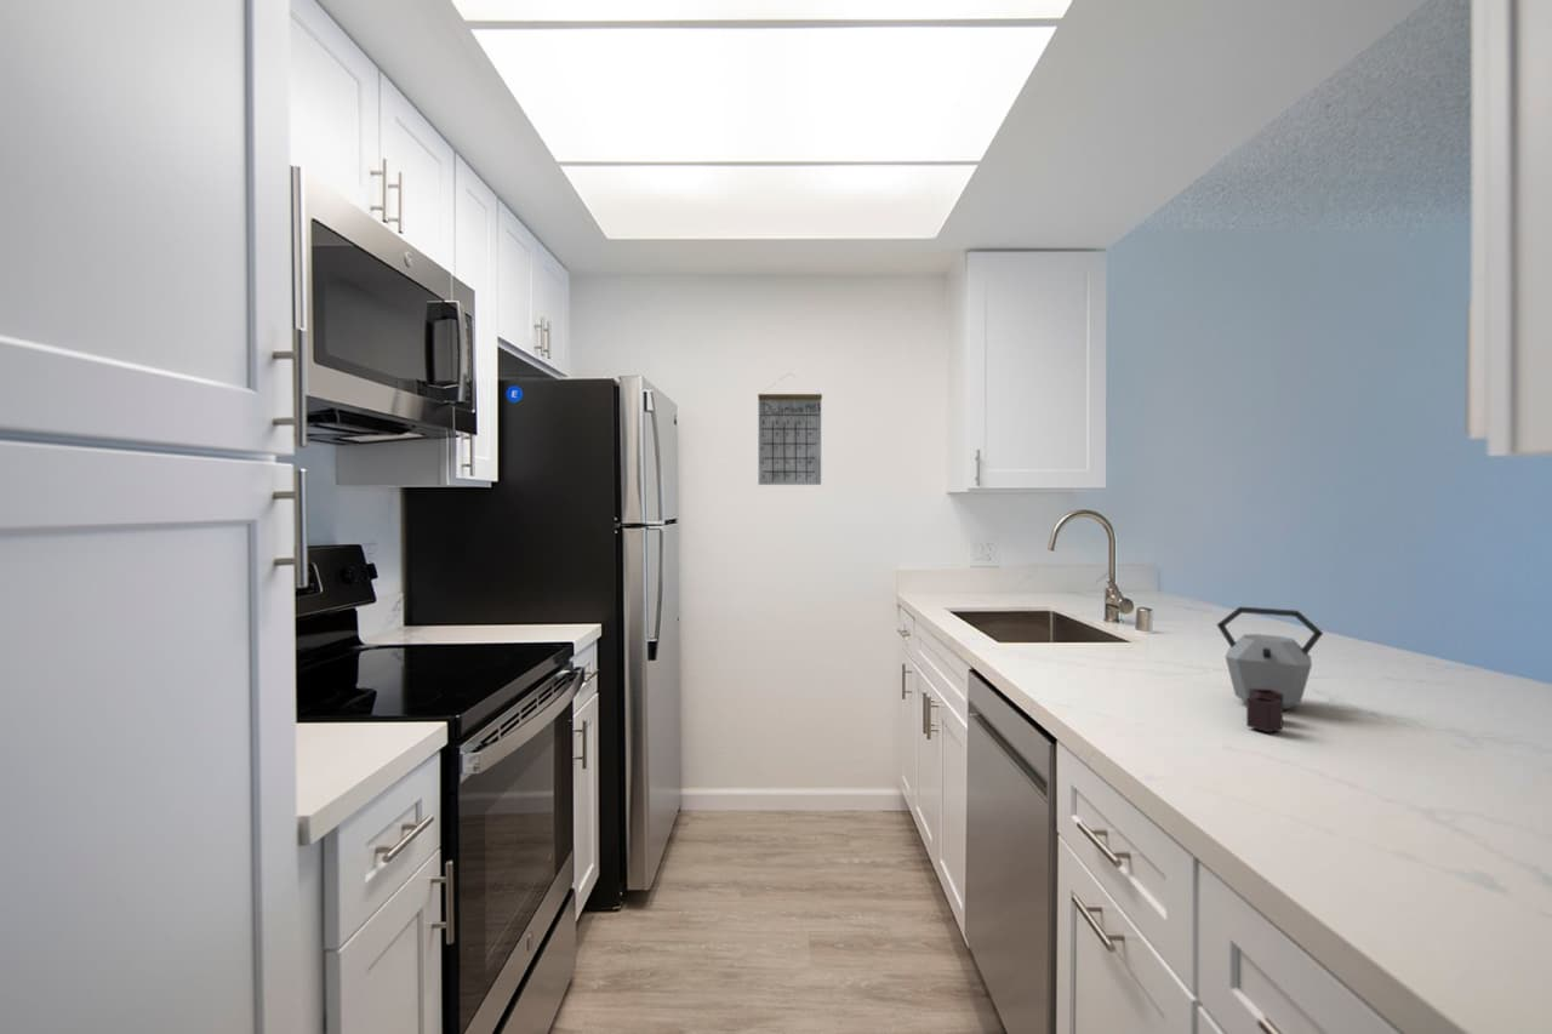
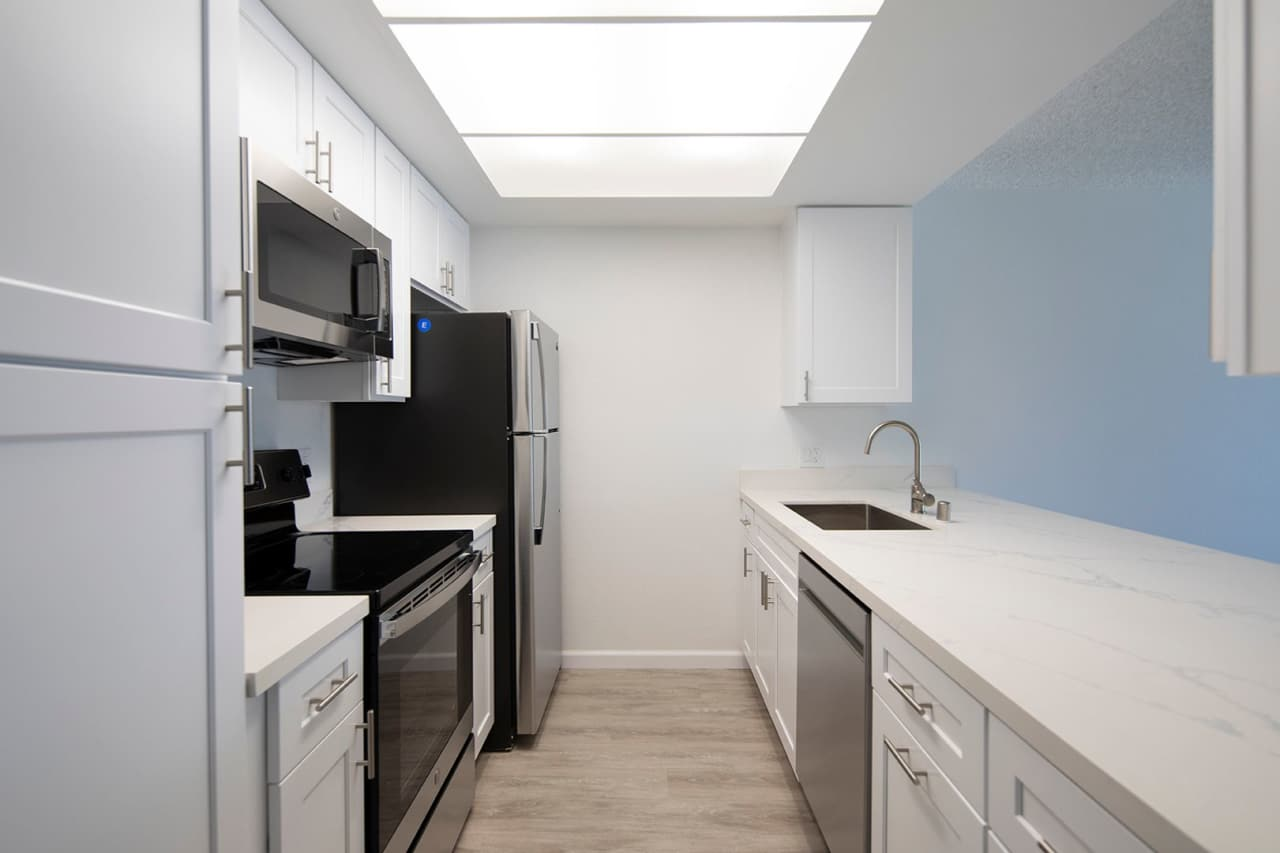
- kettle (1266, 663)
- calendar (789, 428)
